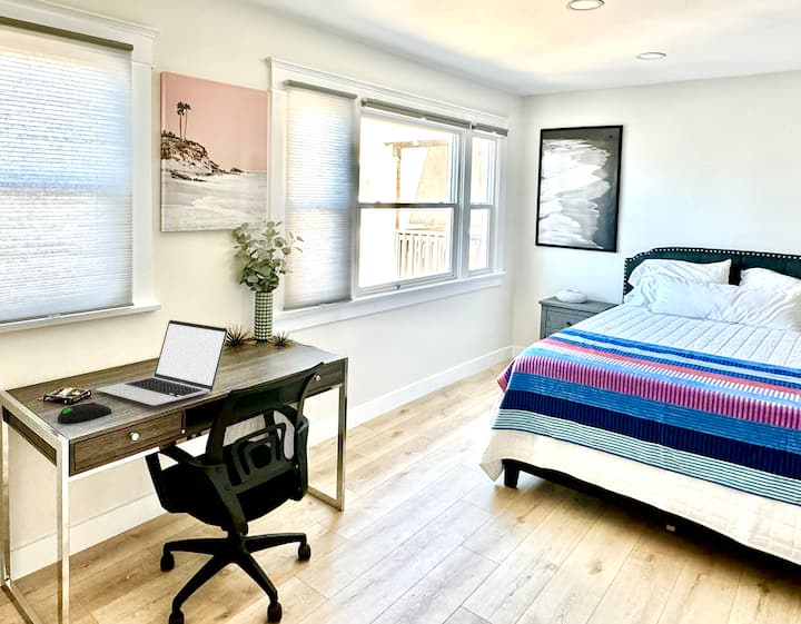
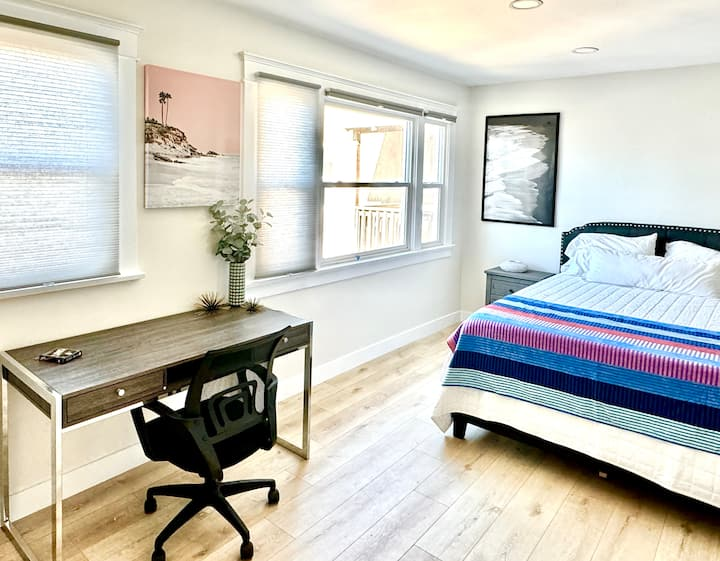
- computer mouse (82, 409)
- laptop (162, 359)
